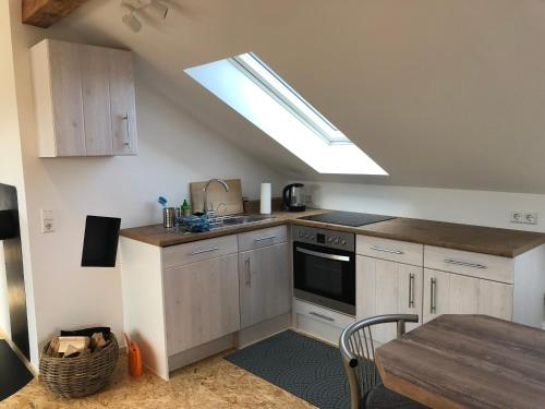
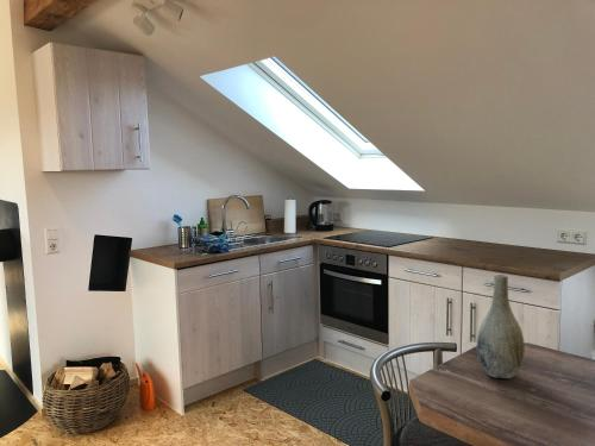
+ vase (500, 325)
